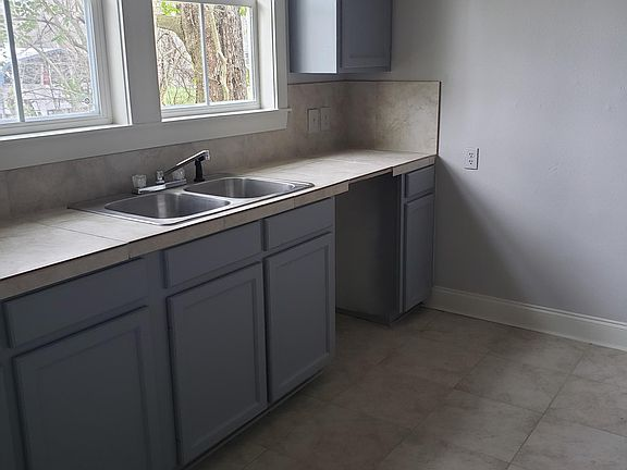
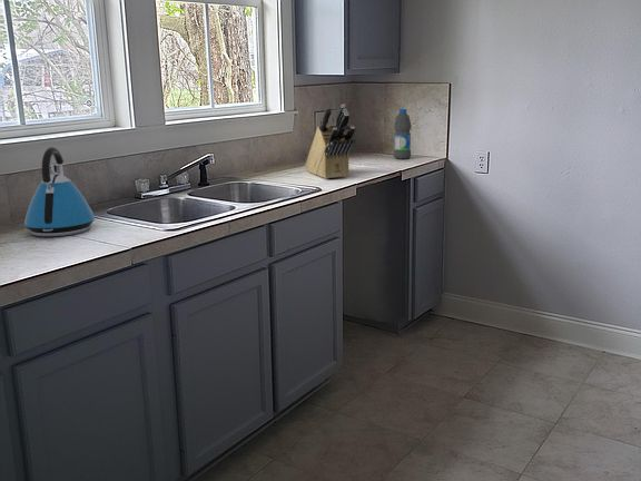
+ kettle (56, 189)
+ knife block (329, 139)
+ water bottle (402, 134)
